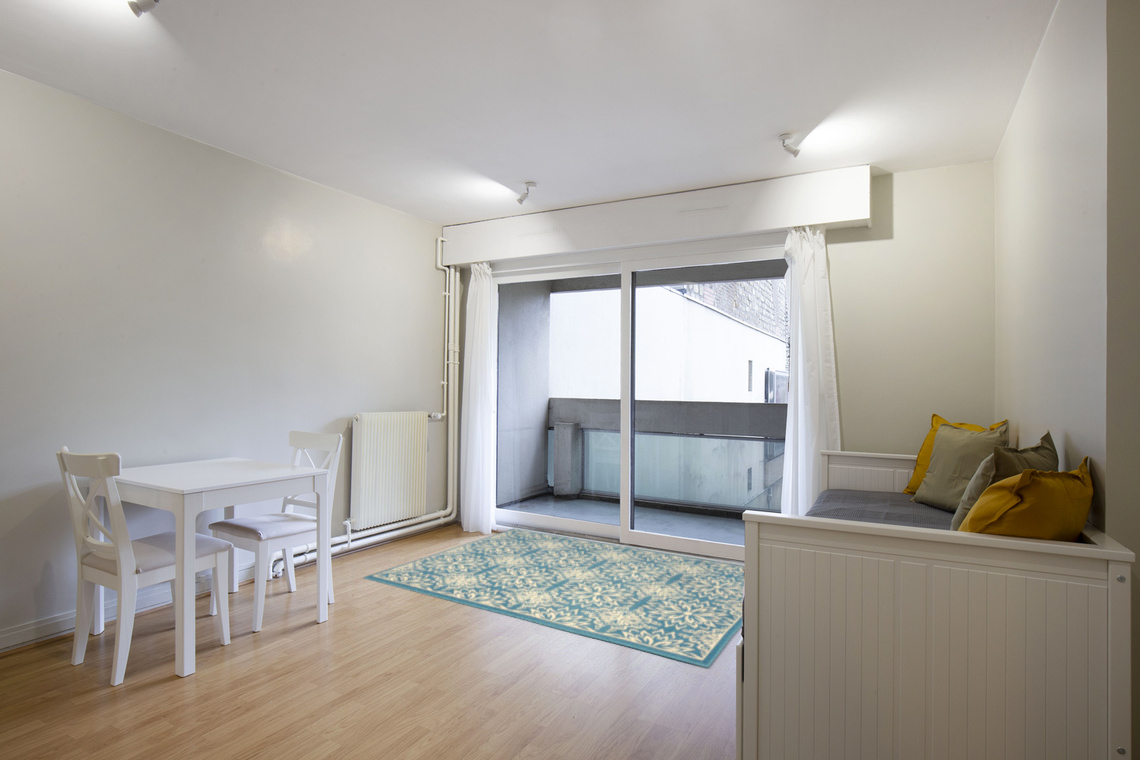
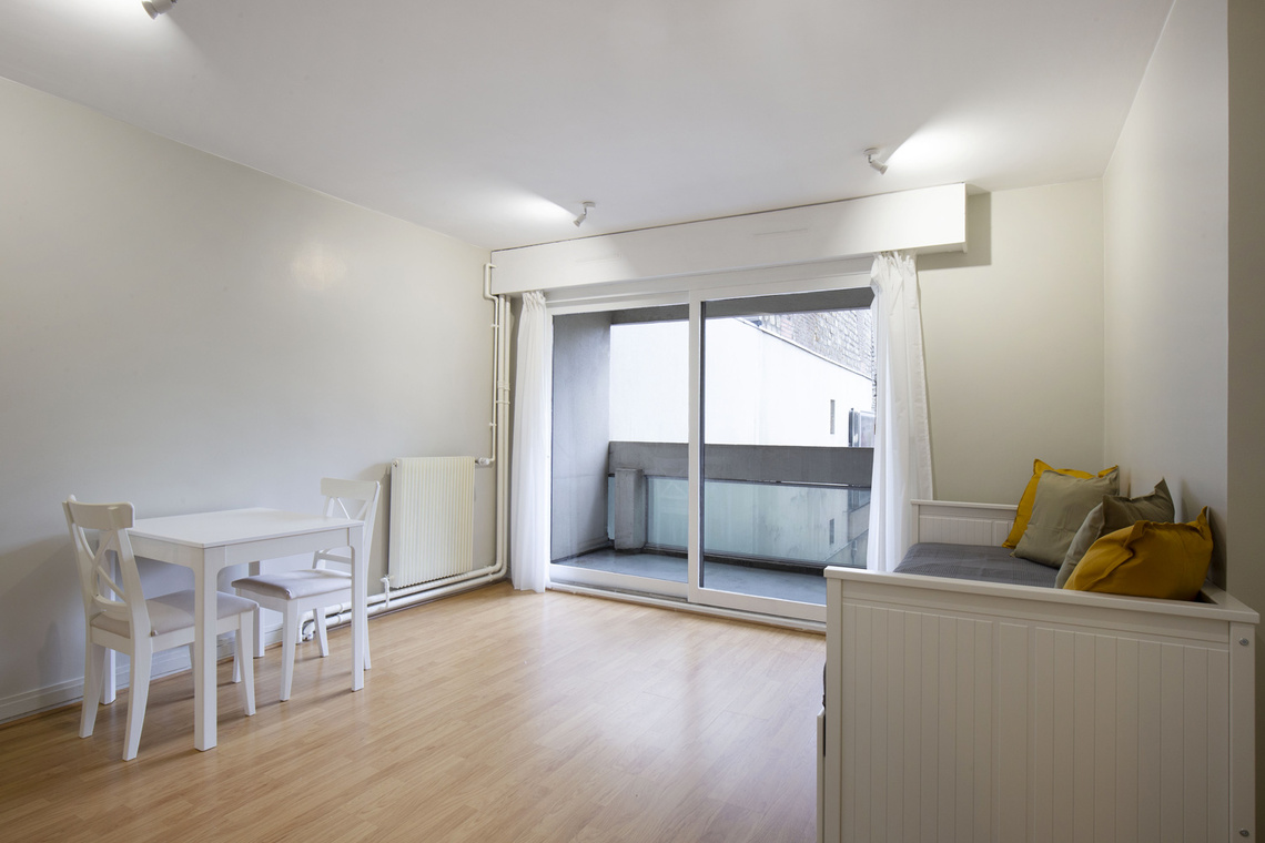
- rug (579, 575)
